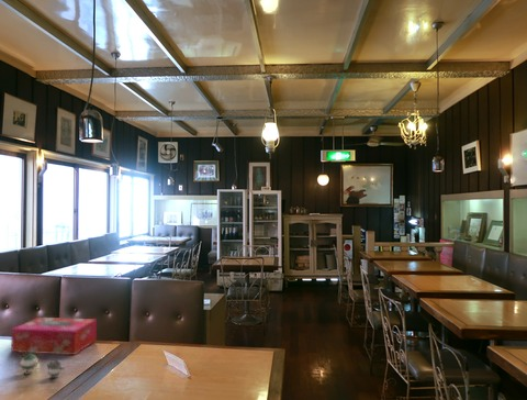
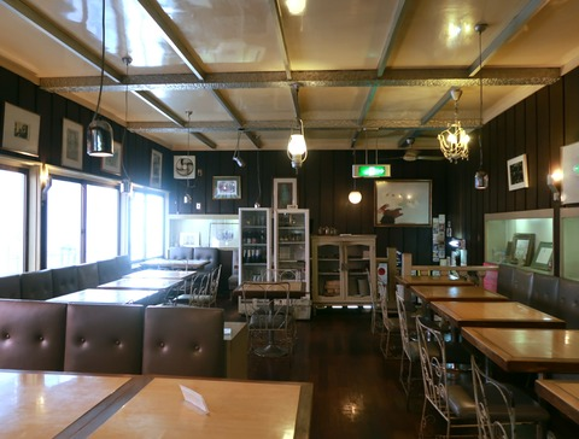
- tissue box (55, 334)
- teapot (36, 363)
